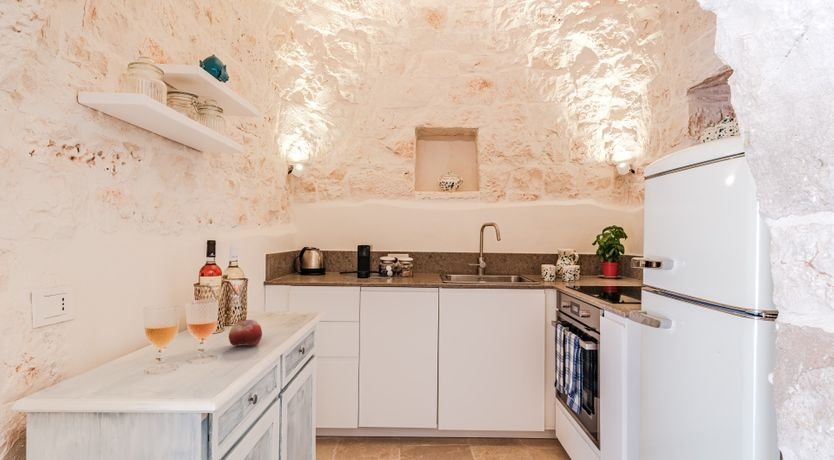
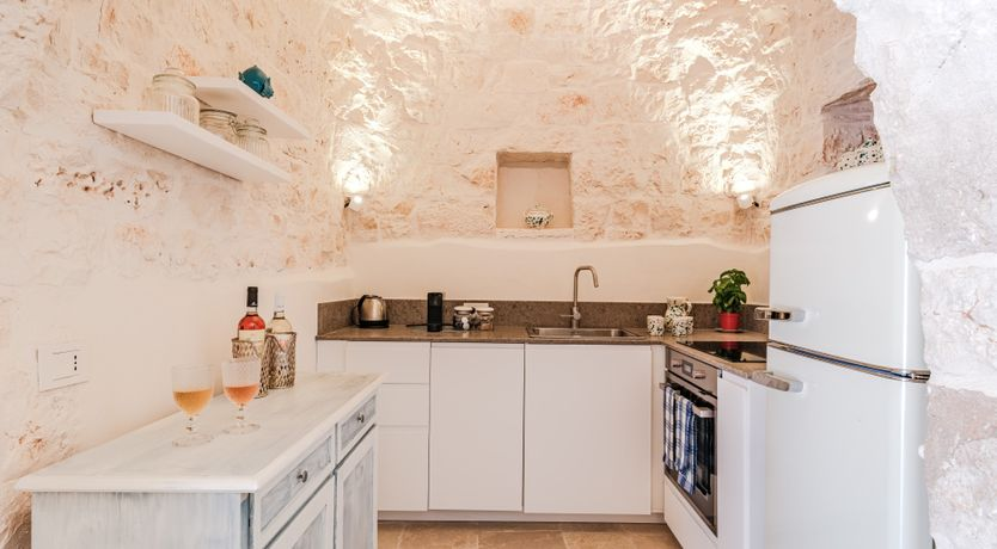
- fruit (246, 332)
